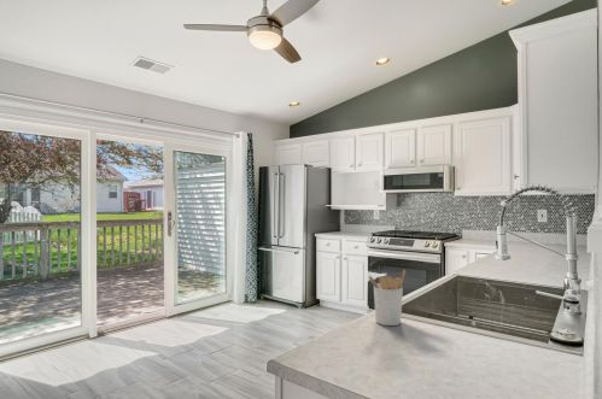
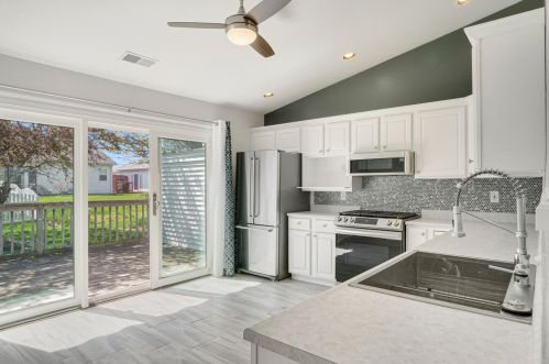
- utensil holder (388, 297)
